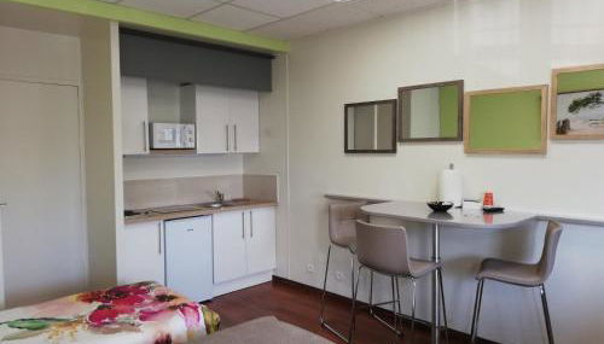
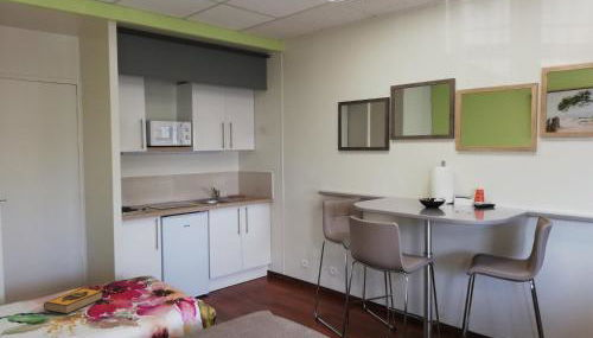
+ hardback book (74, 300)
